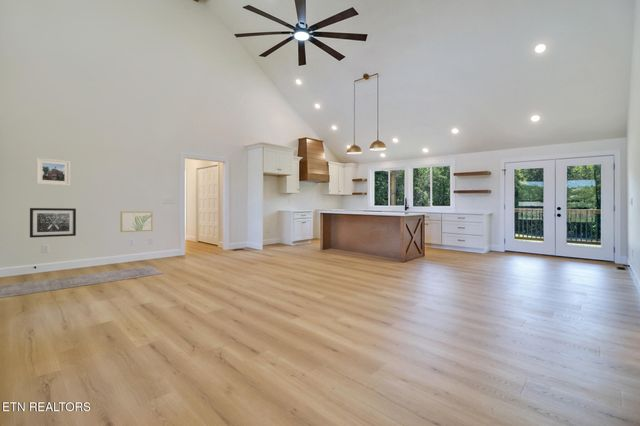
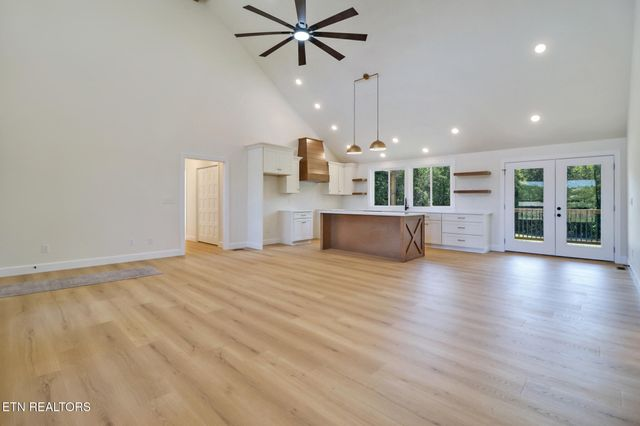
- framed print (53, 172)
- wall art (137, 221)
- wall art (53, 222)
